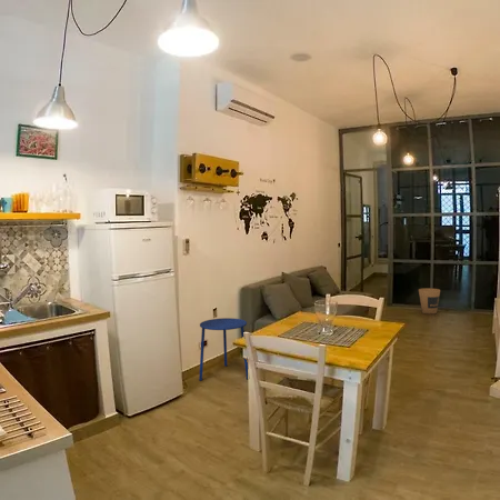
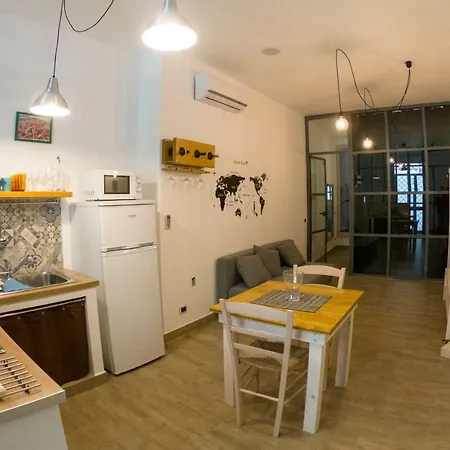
- side table (224, 349)
- trash can (429, 301)
